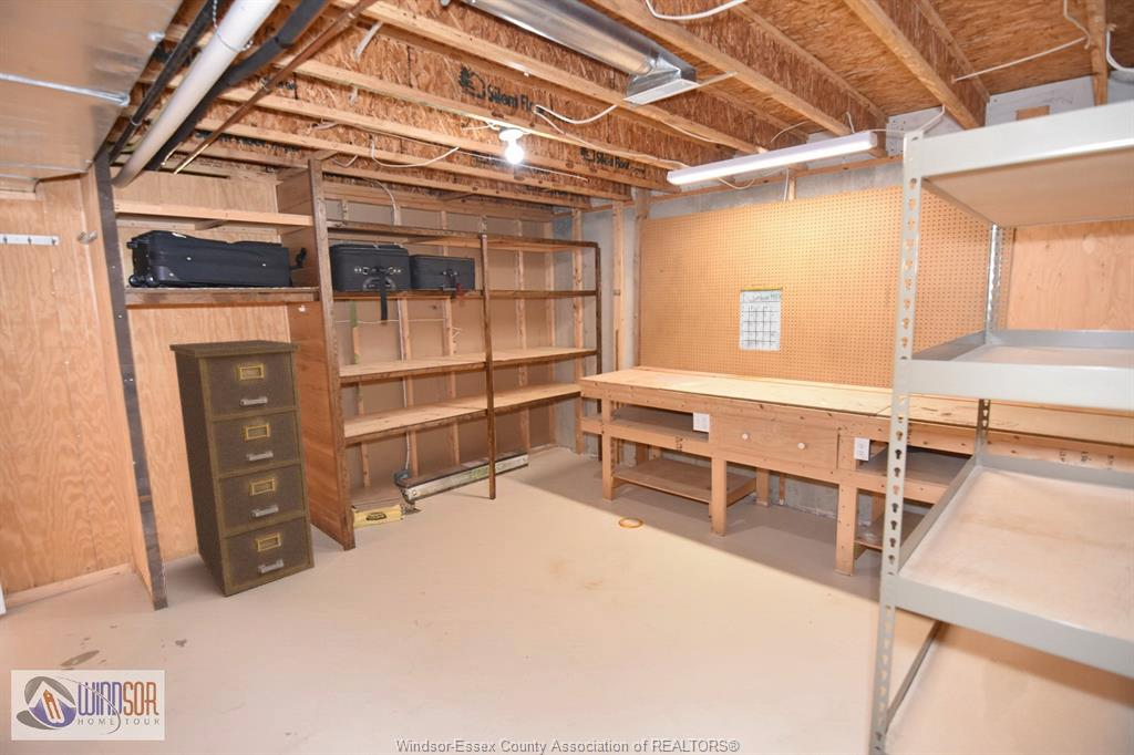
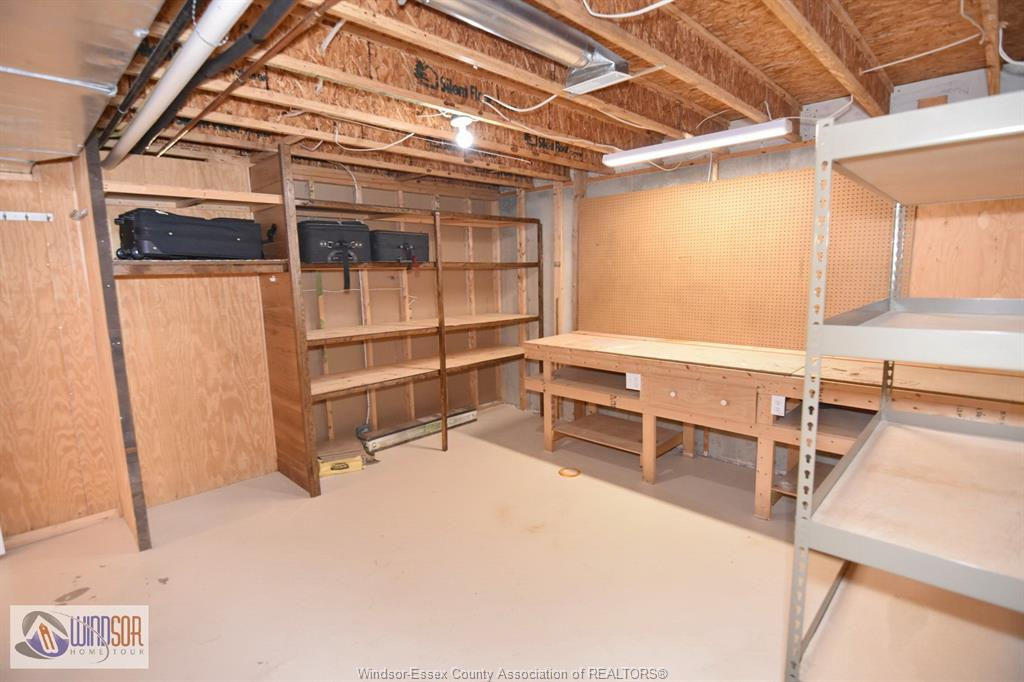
- filing cabinet (244, 455)
- calendar (760, 311)
